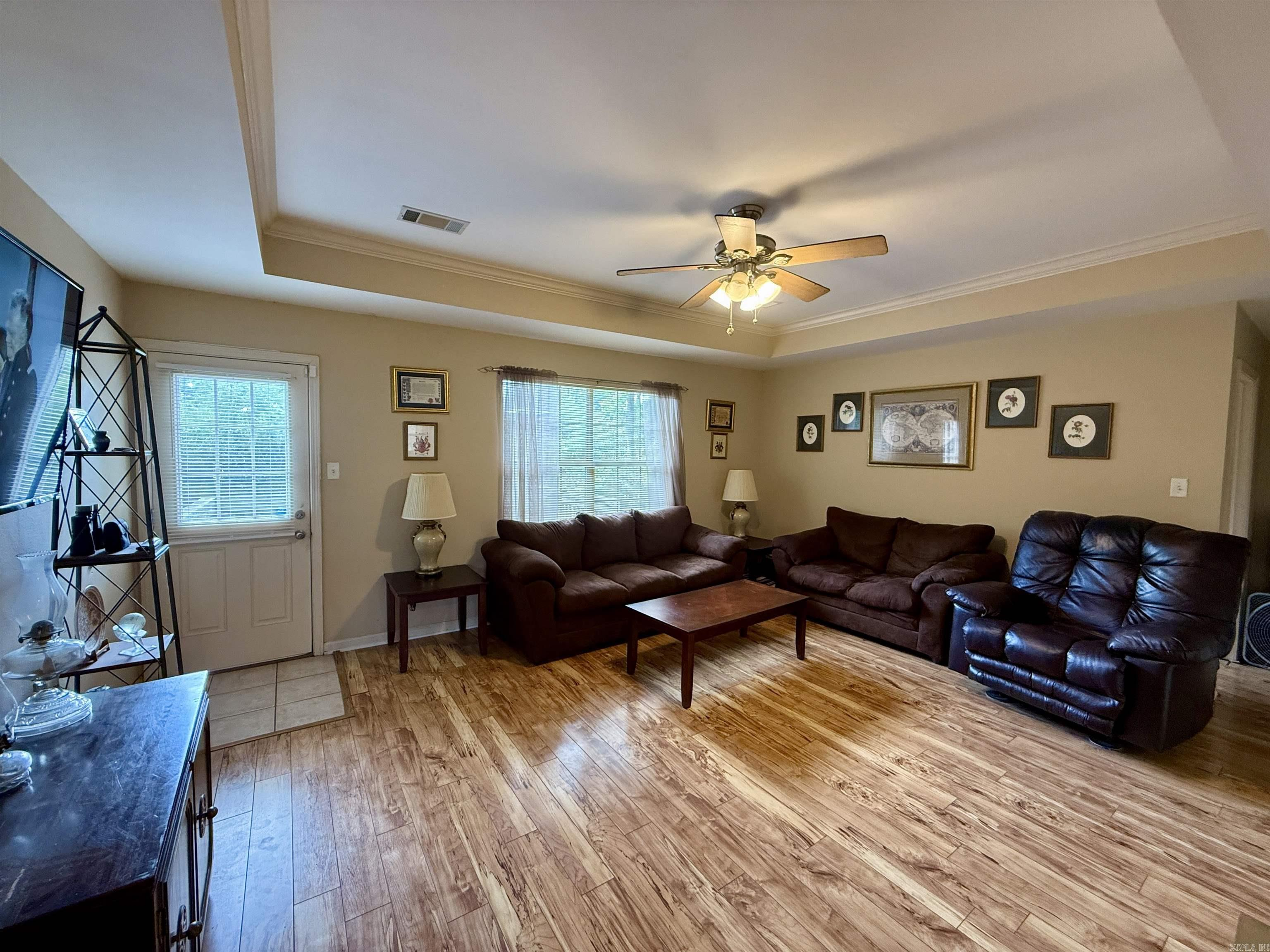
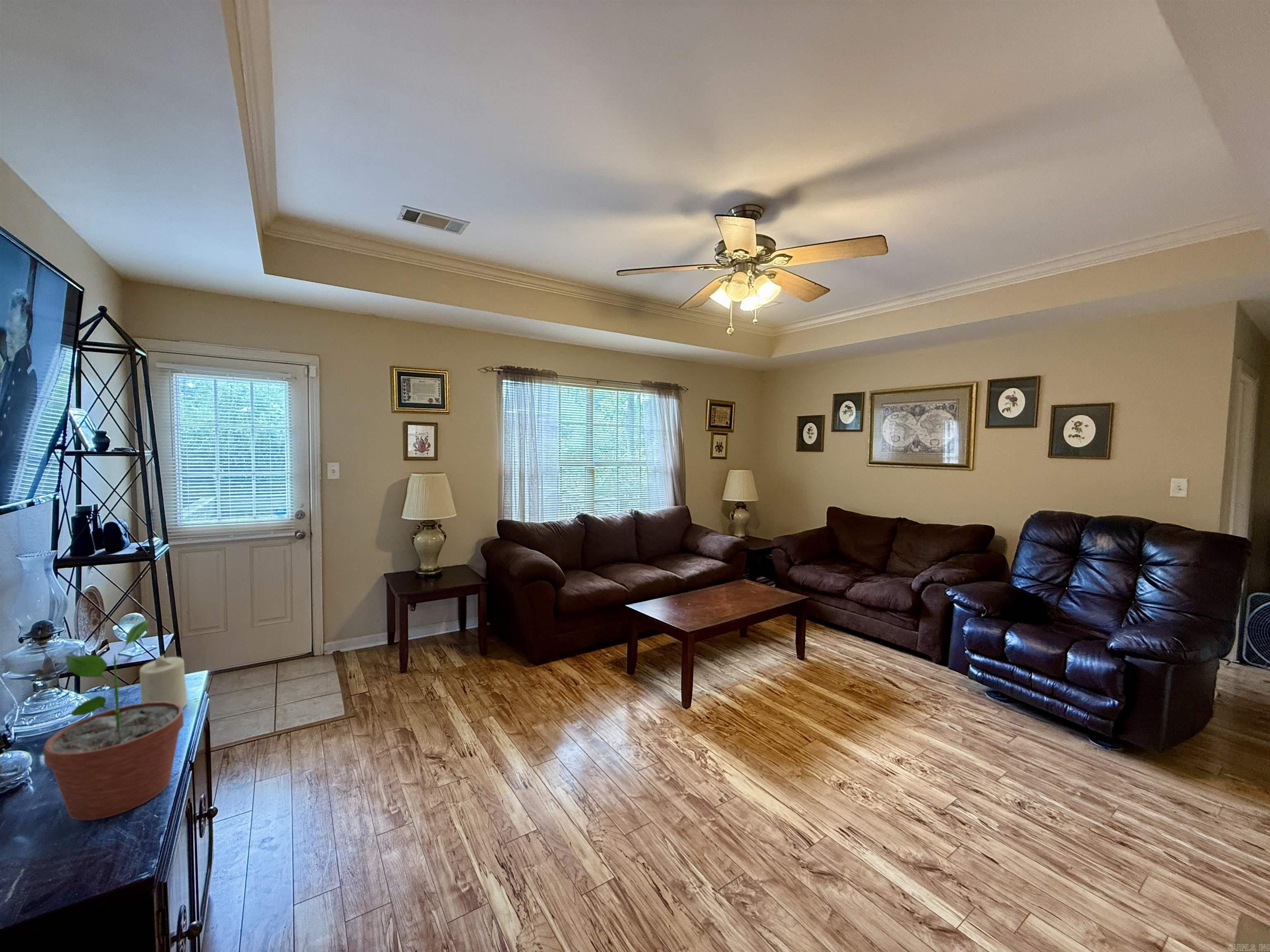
+ potted plant (117, 715)
+ candle (163, 682)
